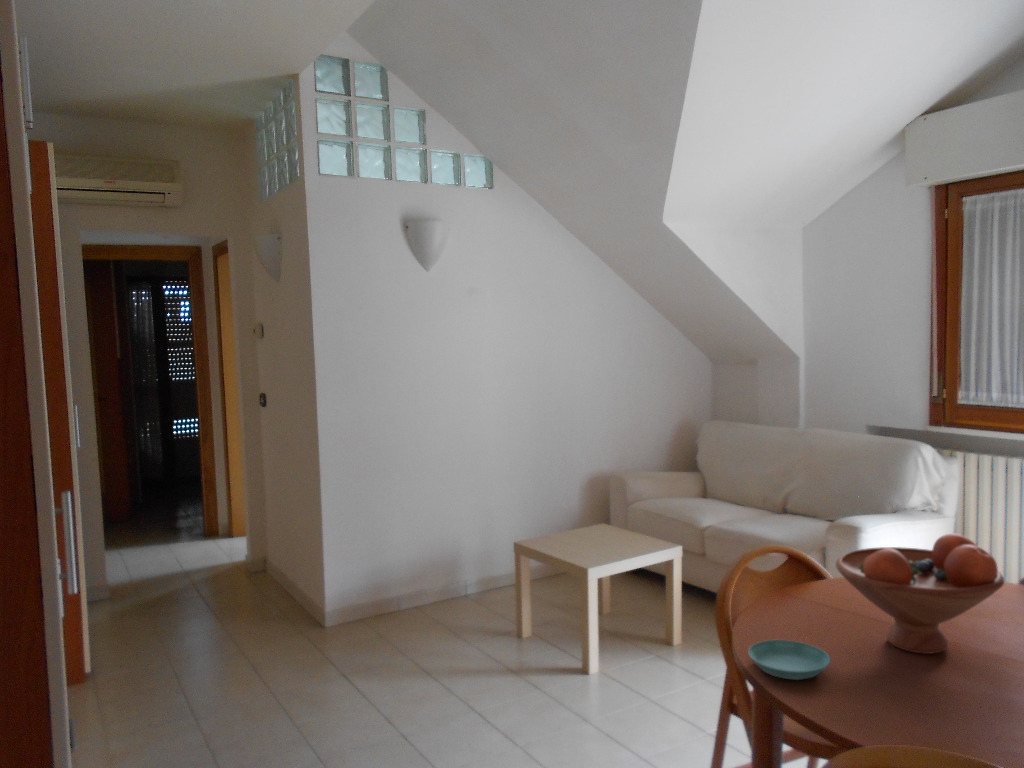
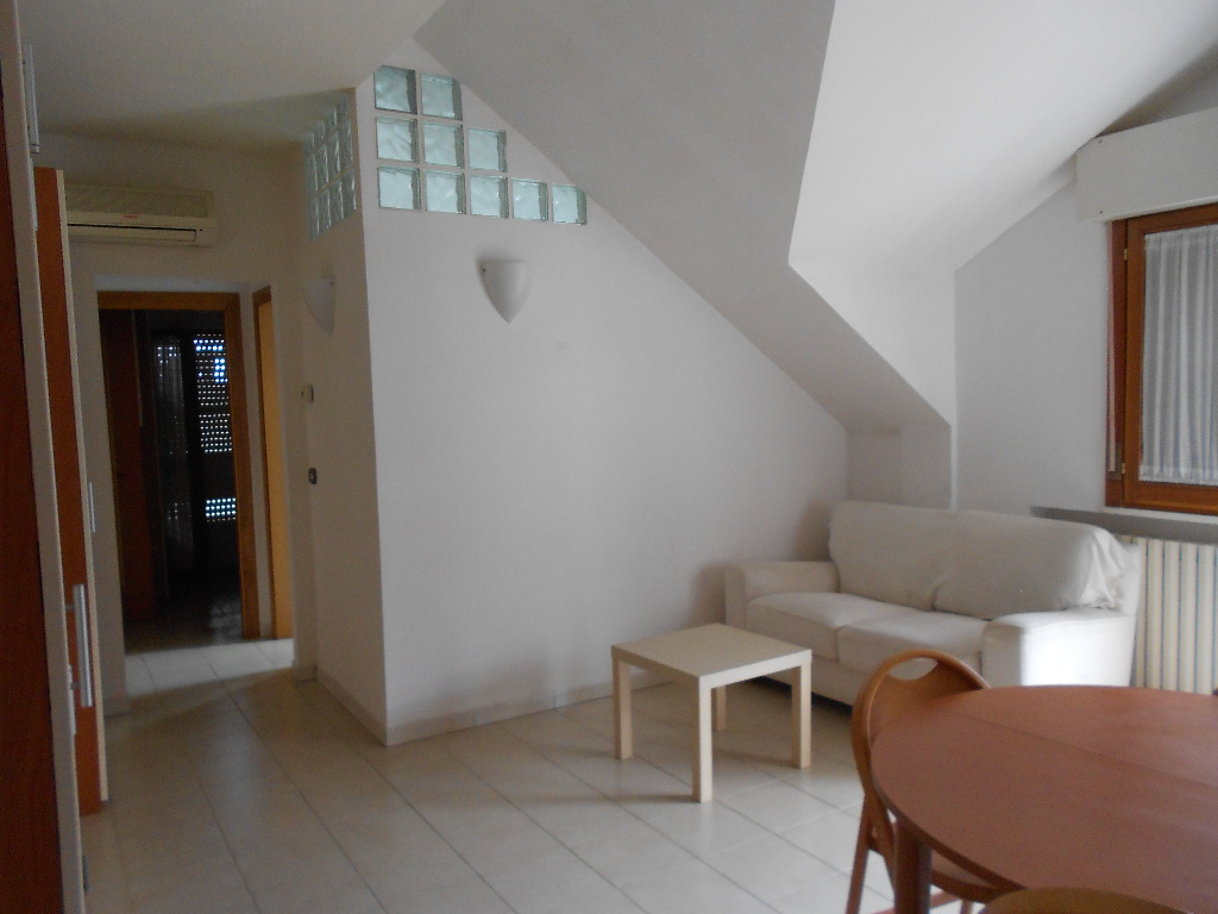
- saucer (788, 661)
- fruit bowl (916, 590)
